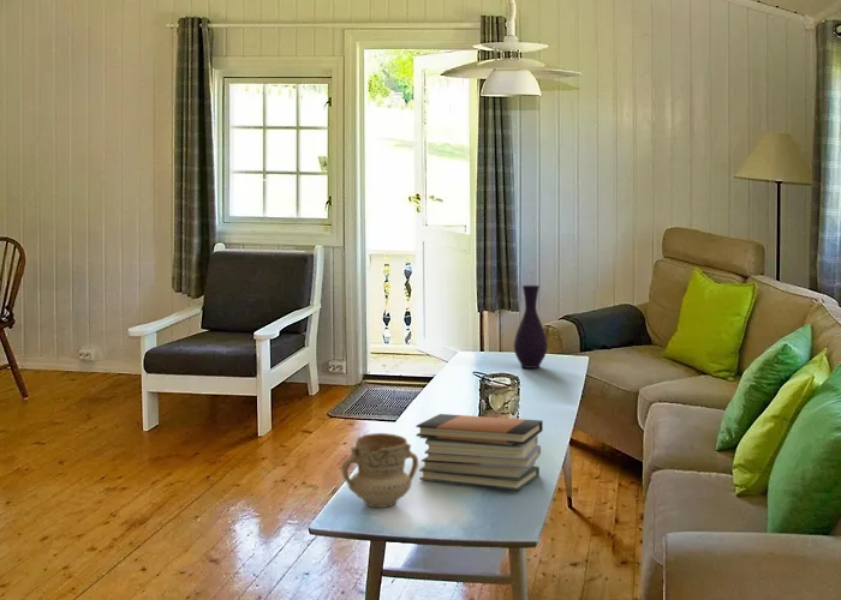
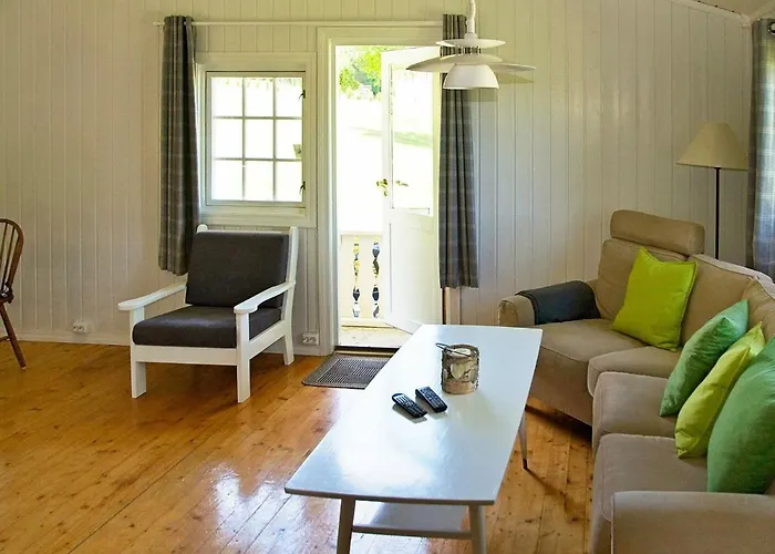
- book stack (481, 450)
- vase (530, 325)
- mug (380, 470)
